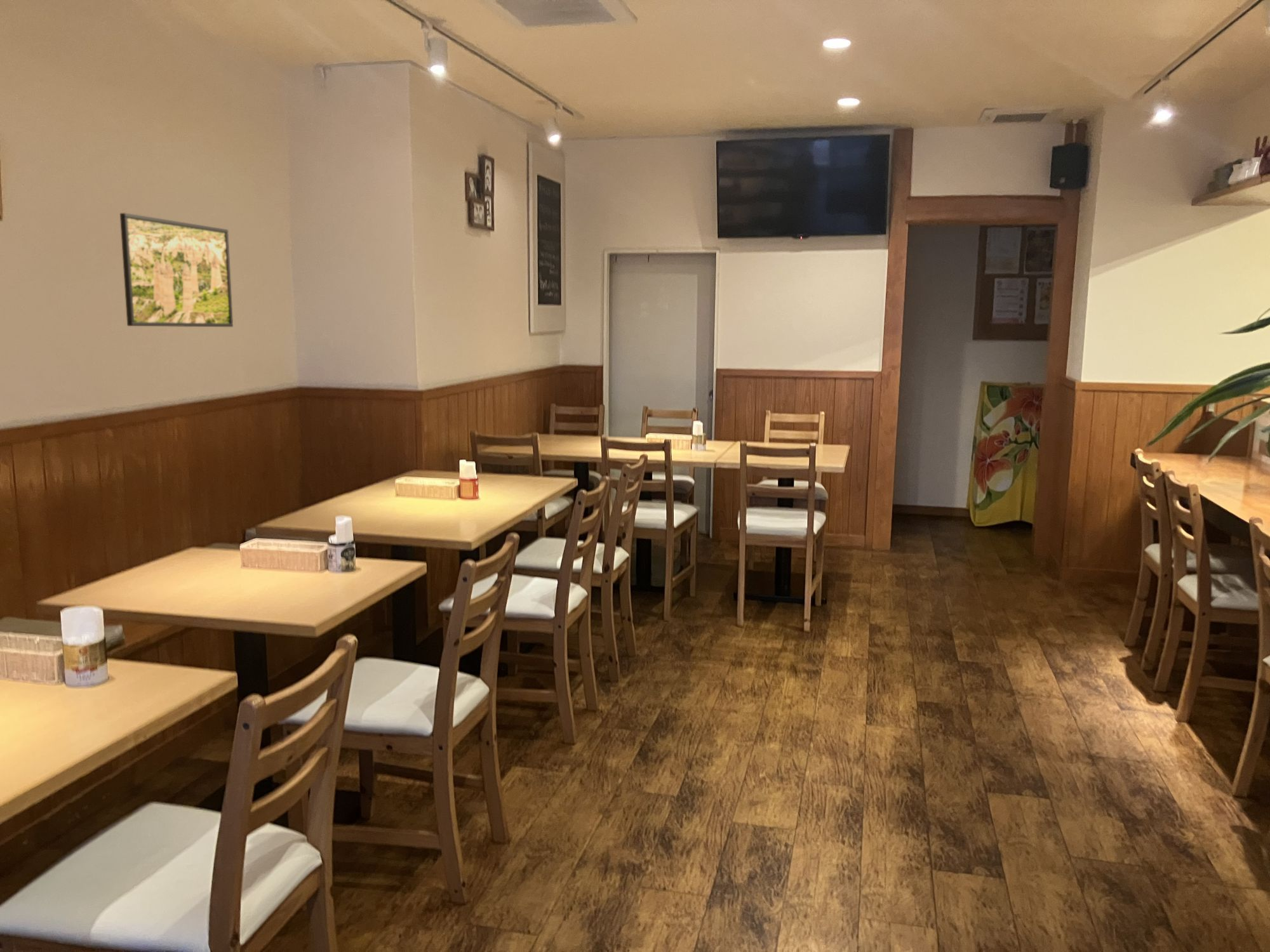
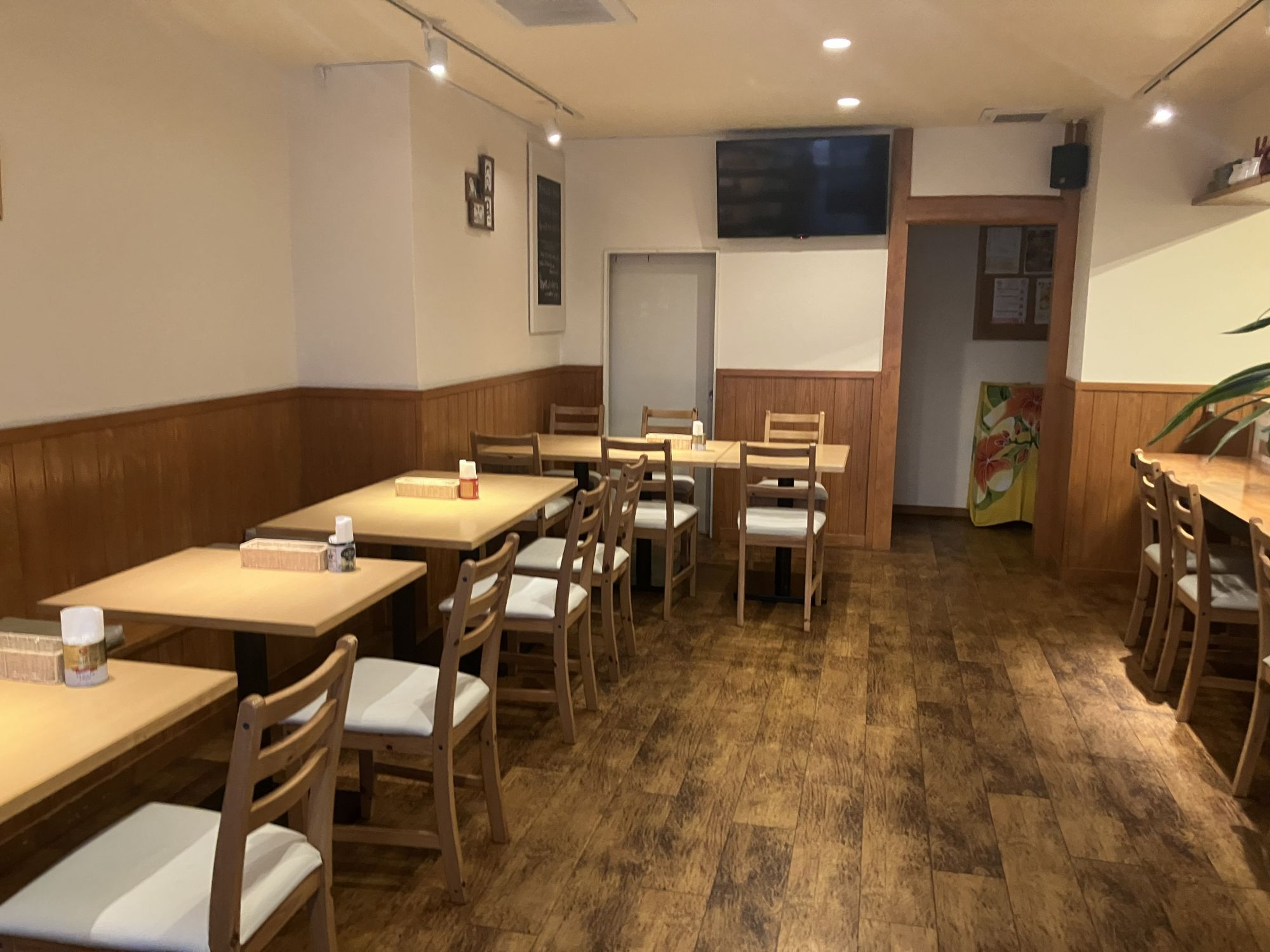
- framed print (181, 274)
